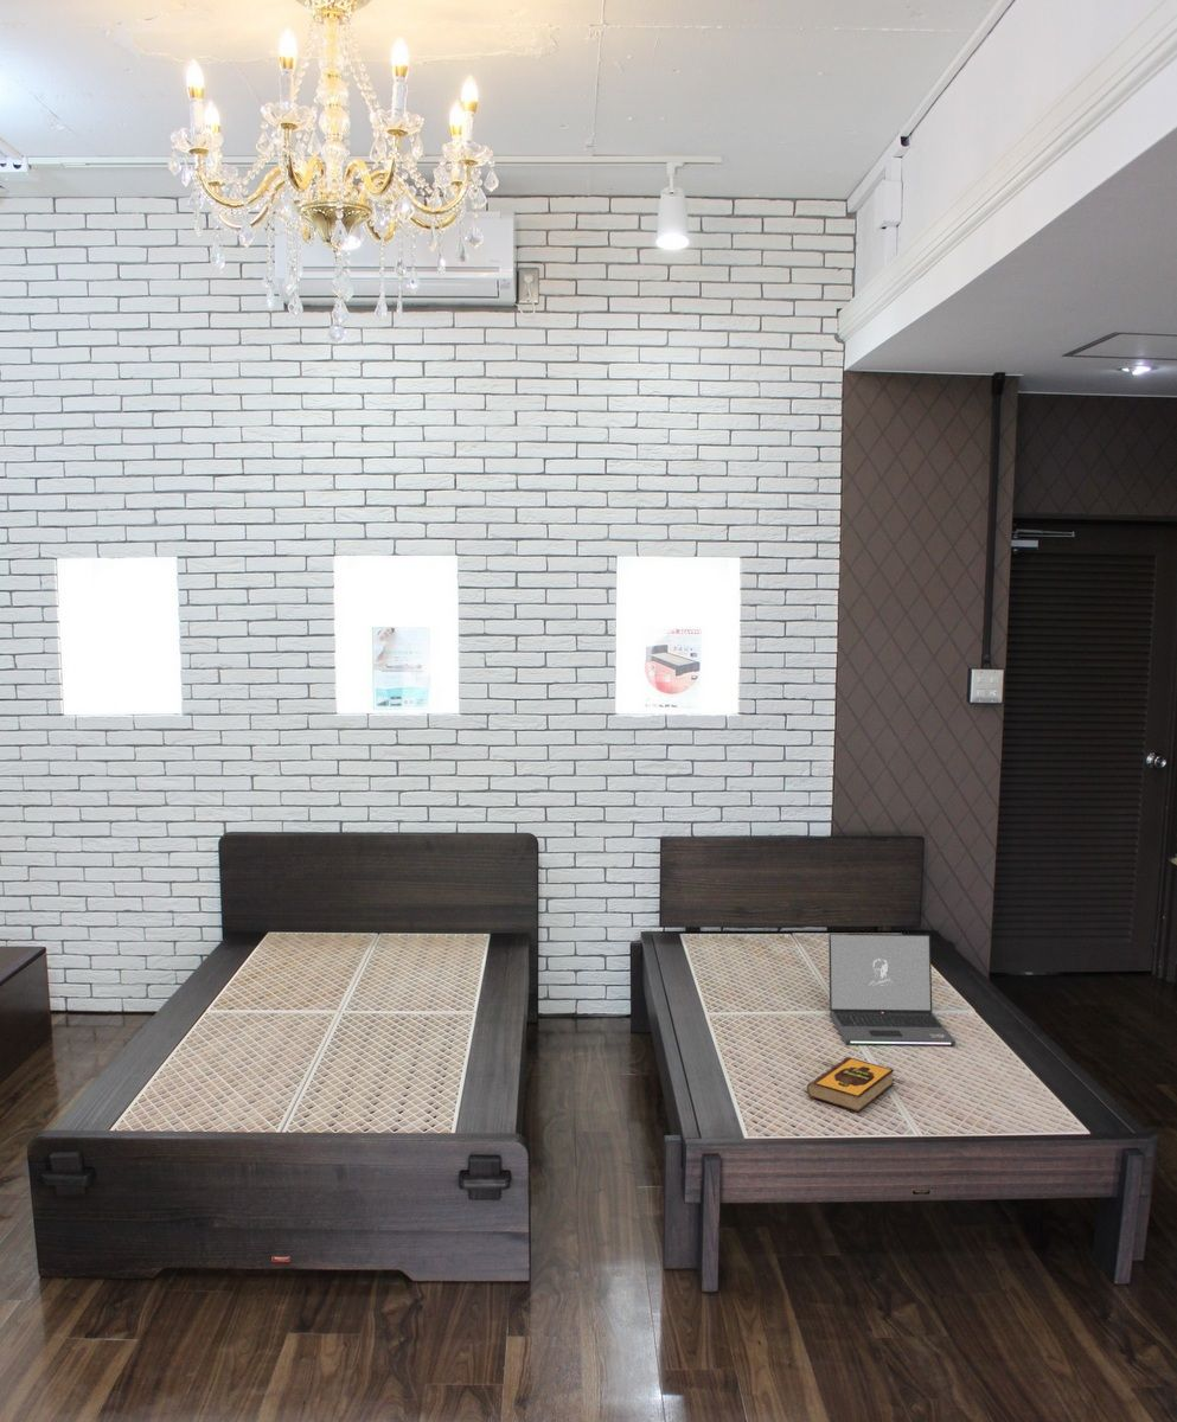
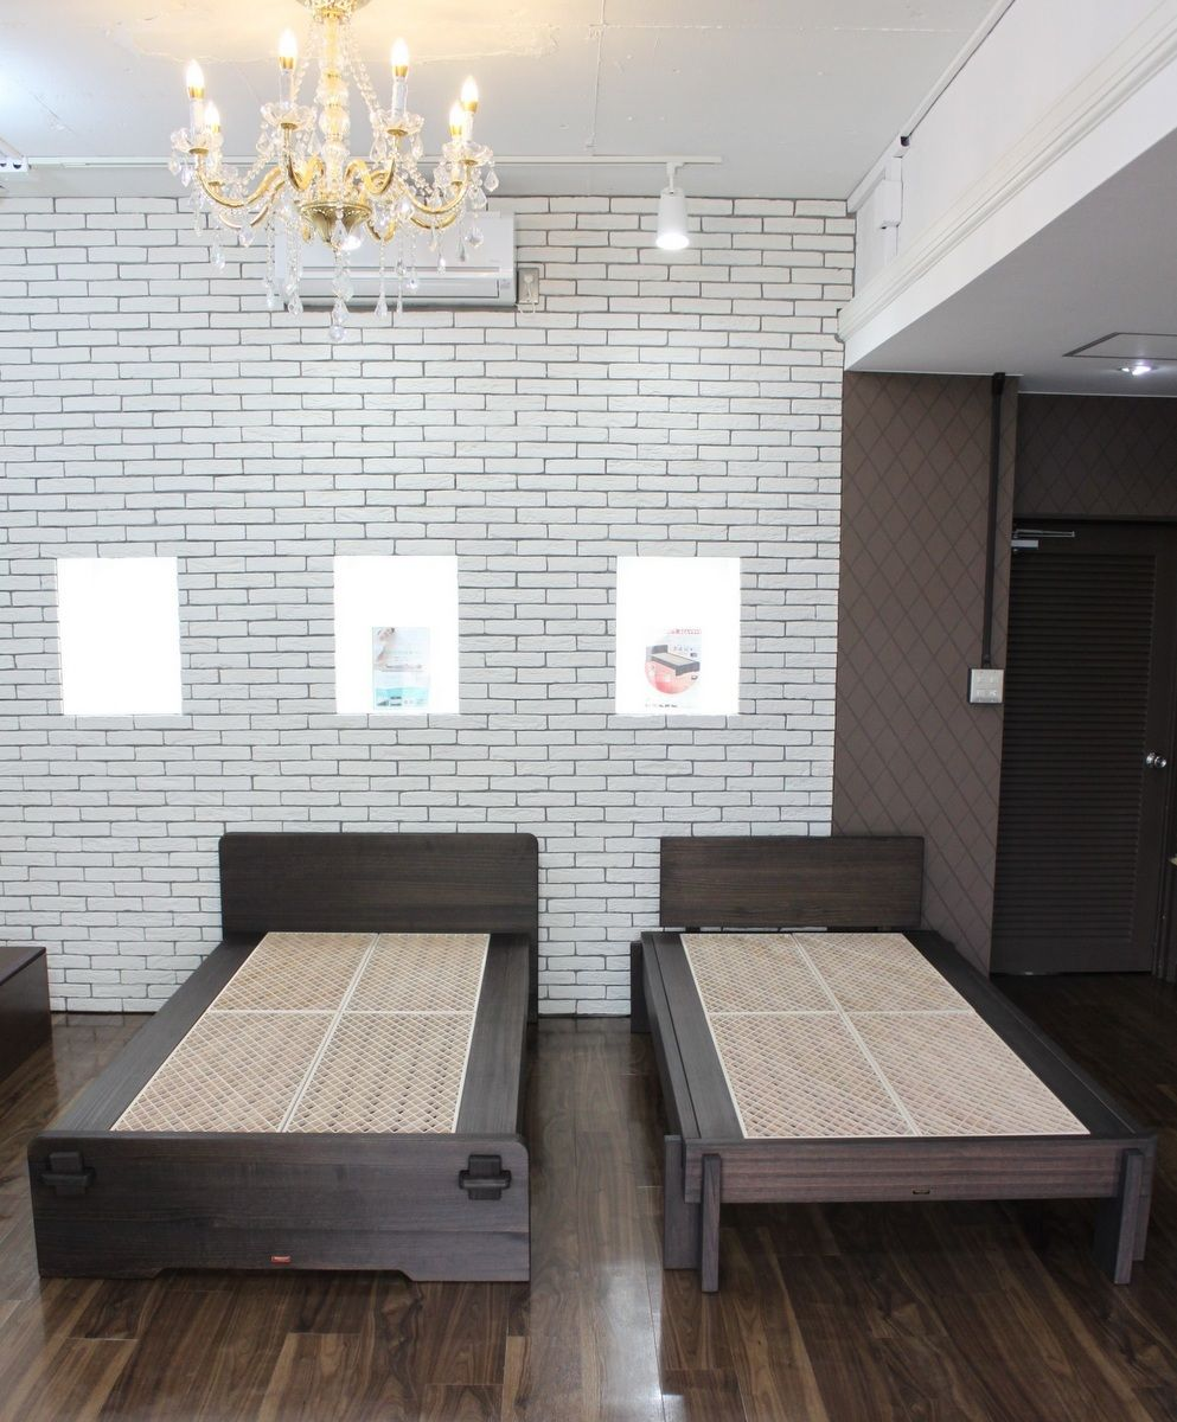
- laptop (889, 987)
- hardback book (850, 1082)
